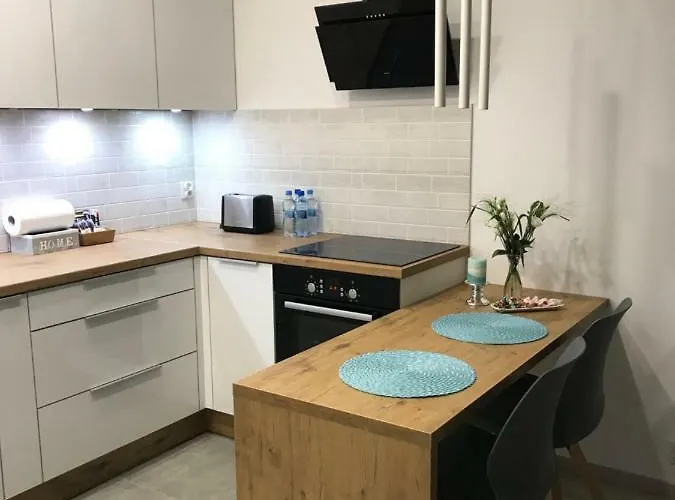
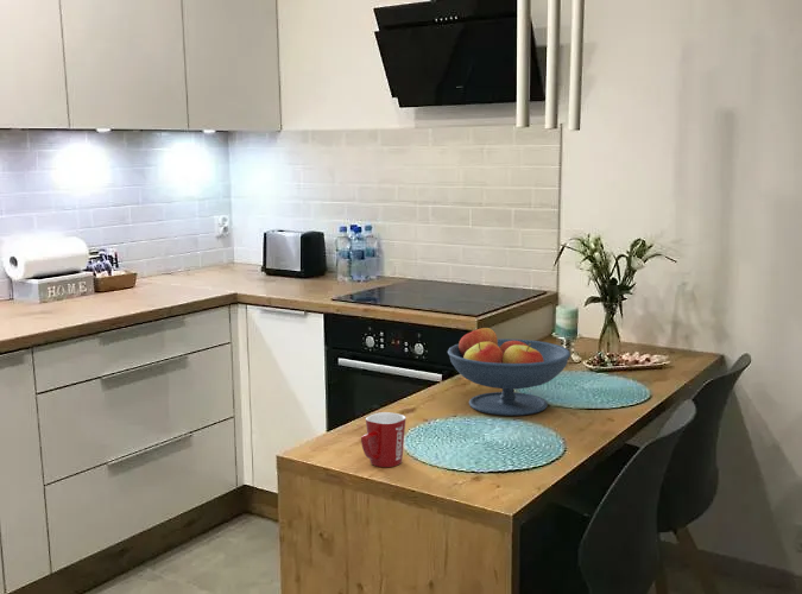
+ mug (380, 442)
+ fruit bowl (507, 368)
